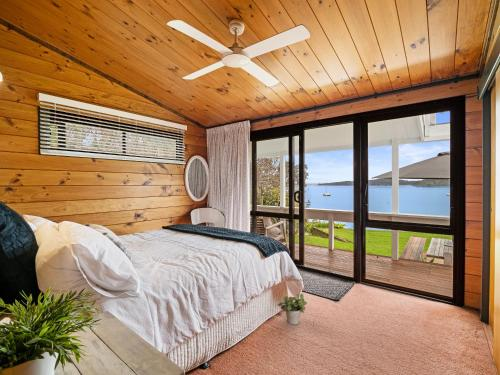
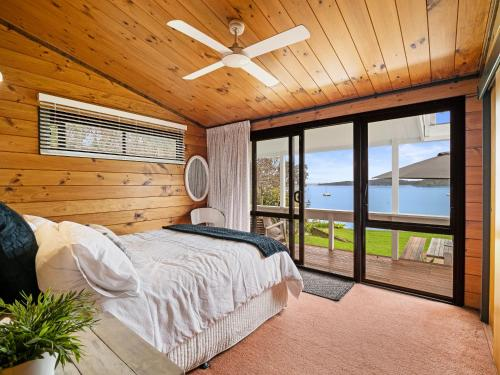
- potted plant (293, 309)
